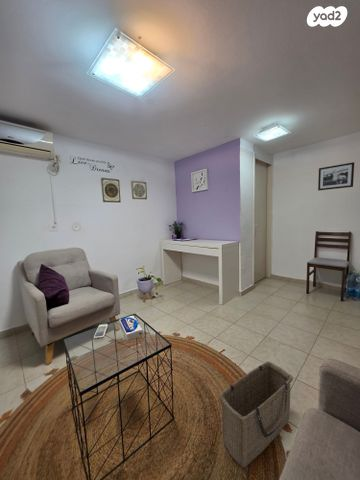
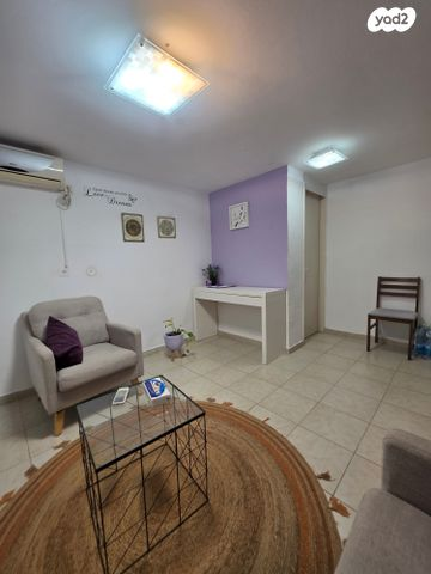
- basket (257, 408)
- picture frame (335, 177)
